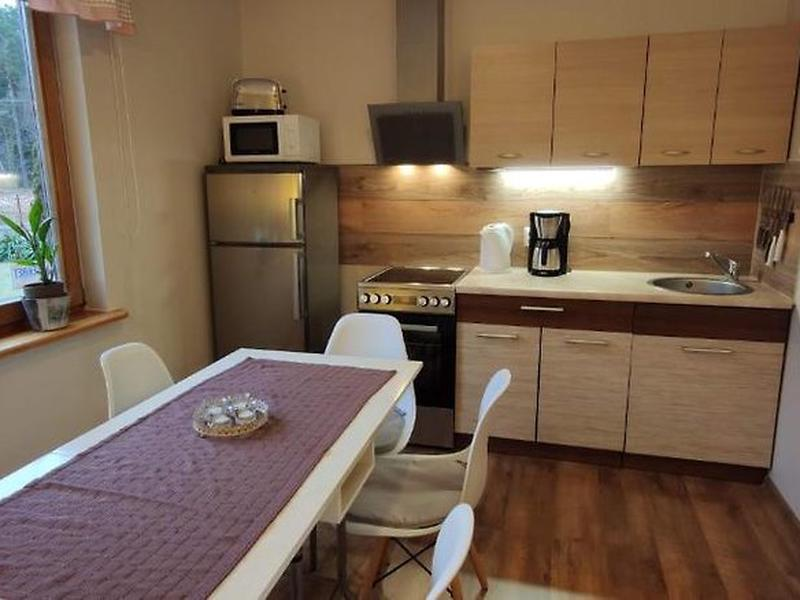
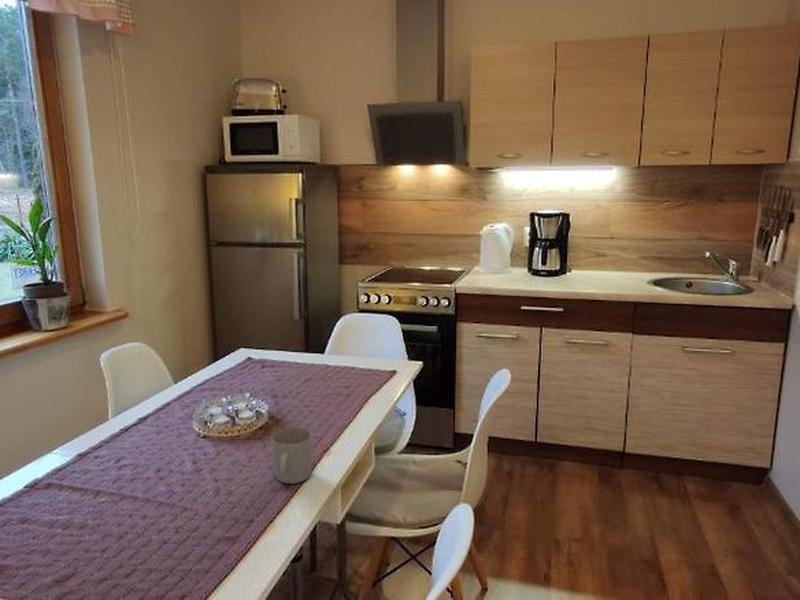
+ mug (290, 459)
